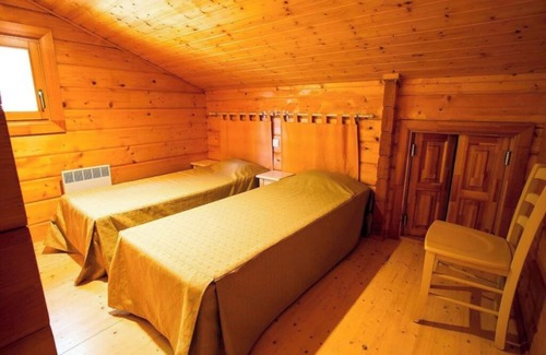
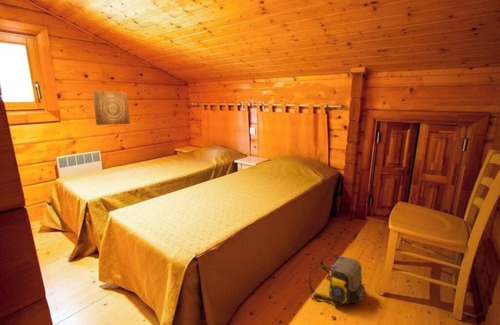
+ shoulder bag (338, 277)
+ wall art (112, 108)
